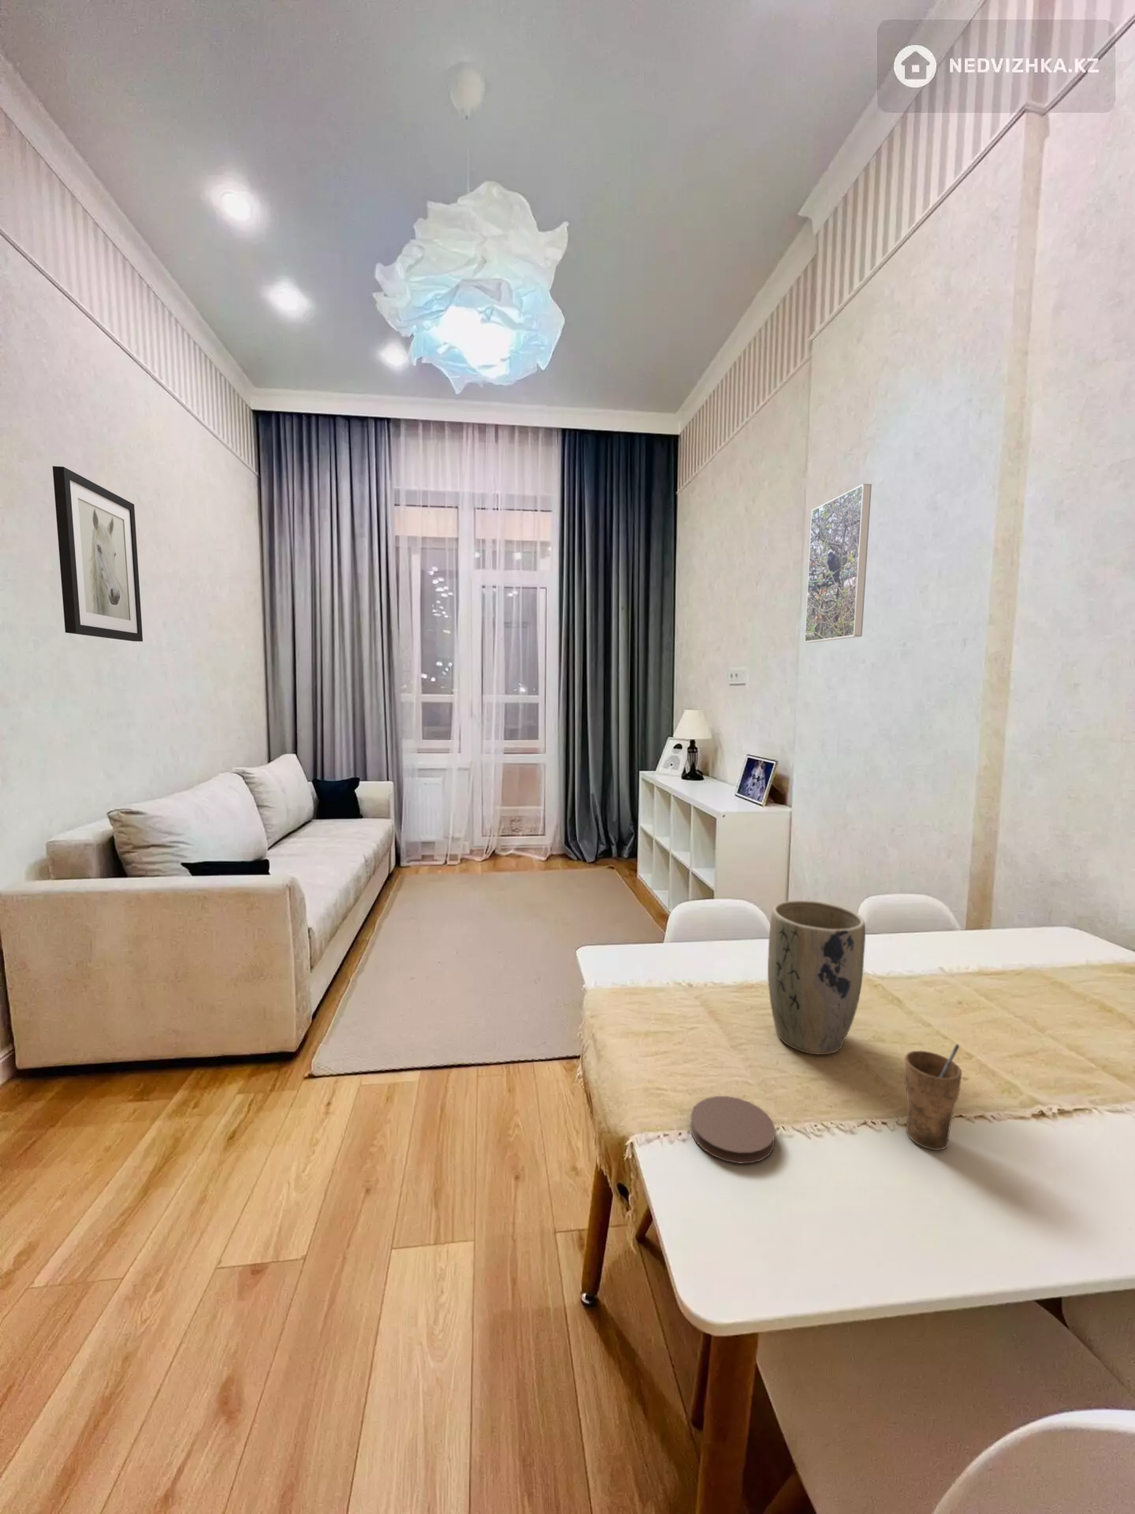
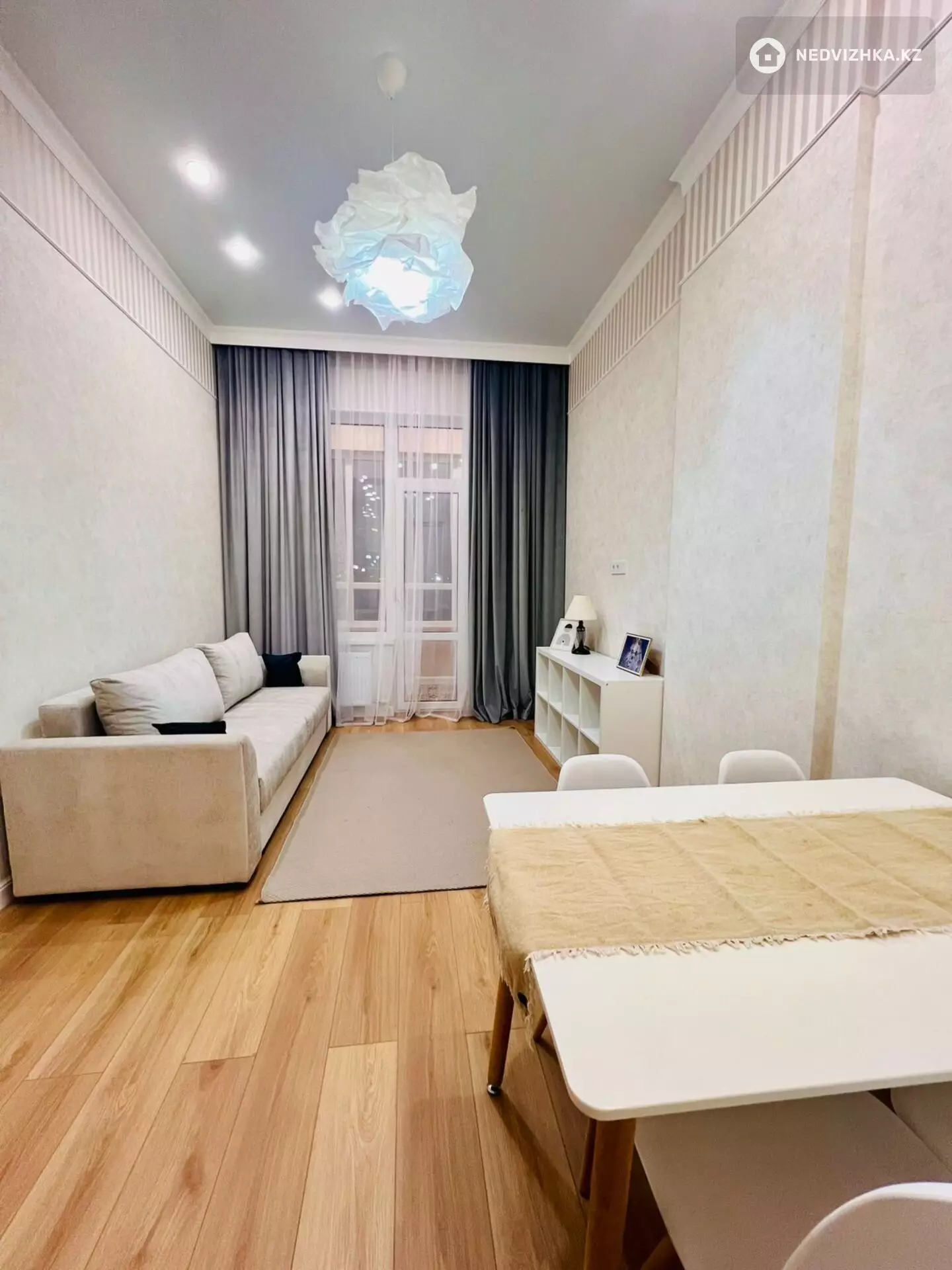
- wall art (103, 563)
- coaster (732, 1128)
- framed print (835, 570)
- cup (930, 1091)
- plant pot (813, 976)
